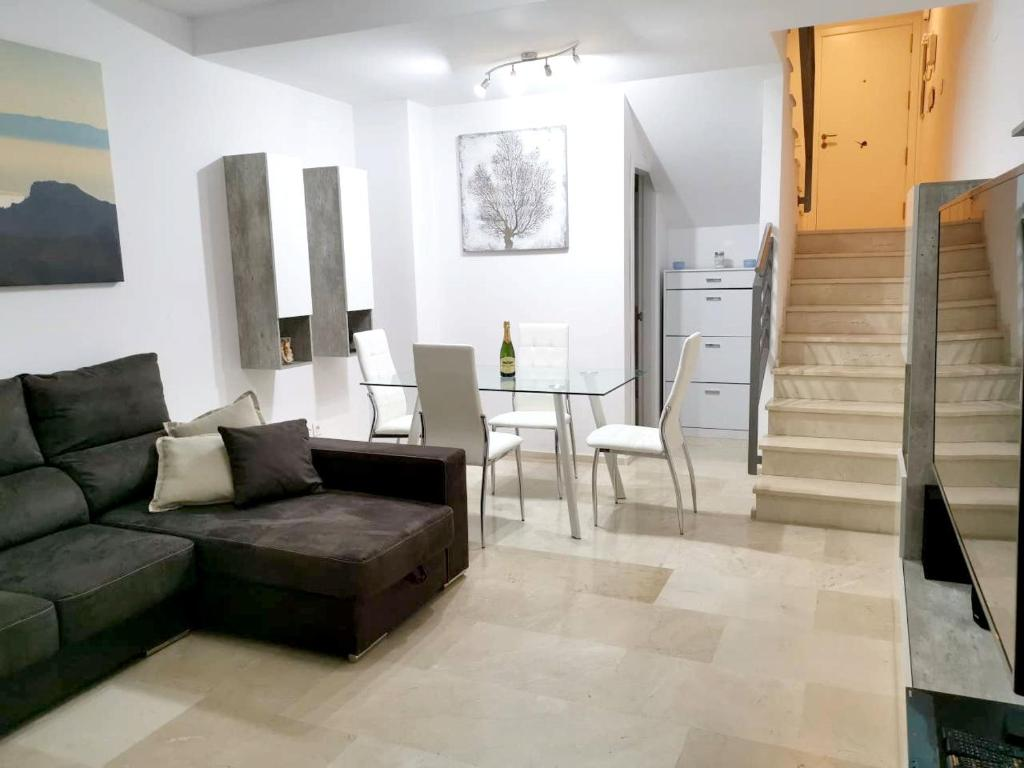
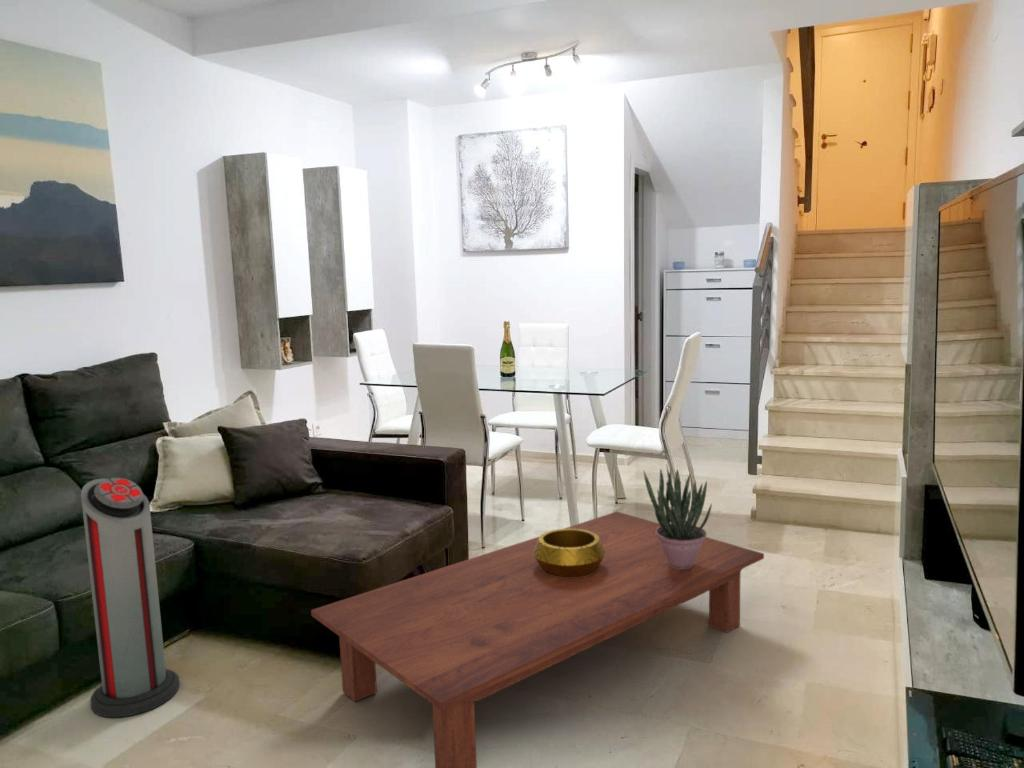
+ potted plant (677, 516)
+ coffee table (554, 618)
+ decorative bowl (569, 552)
+ air purifier (125, 589)
